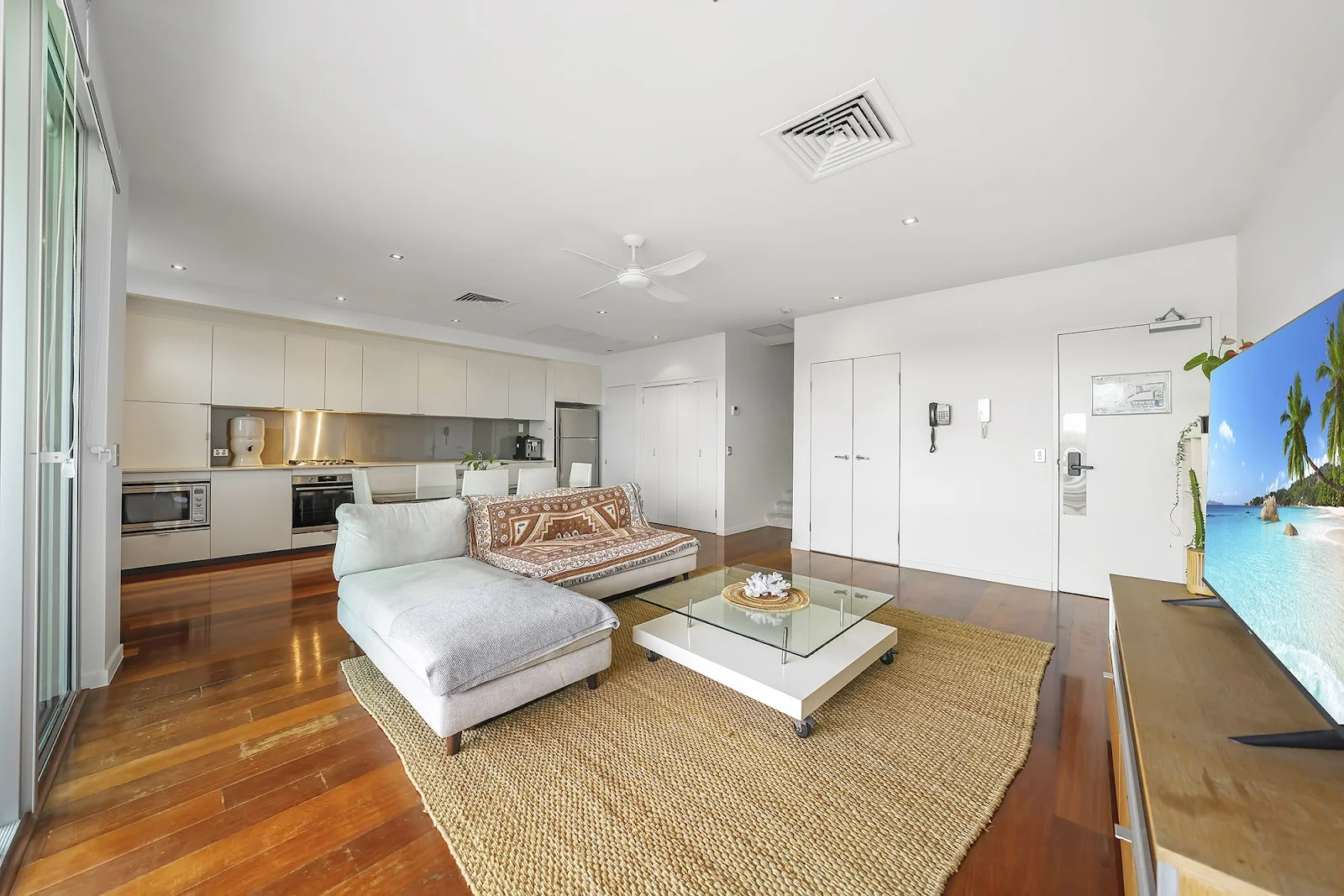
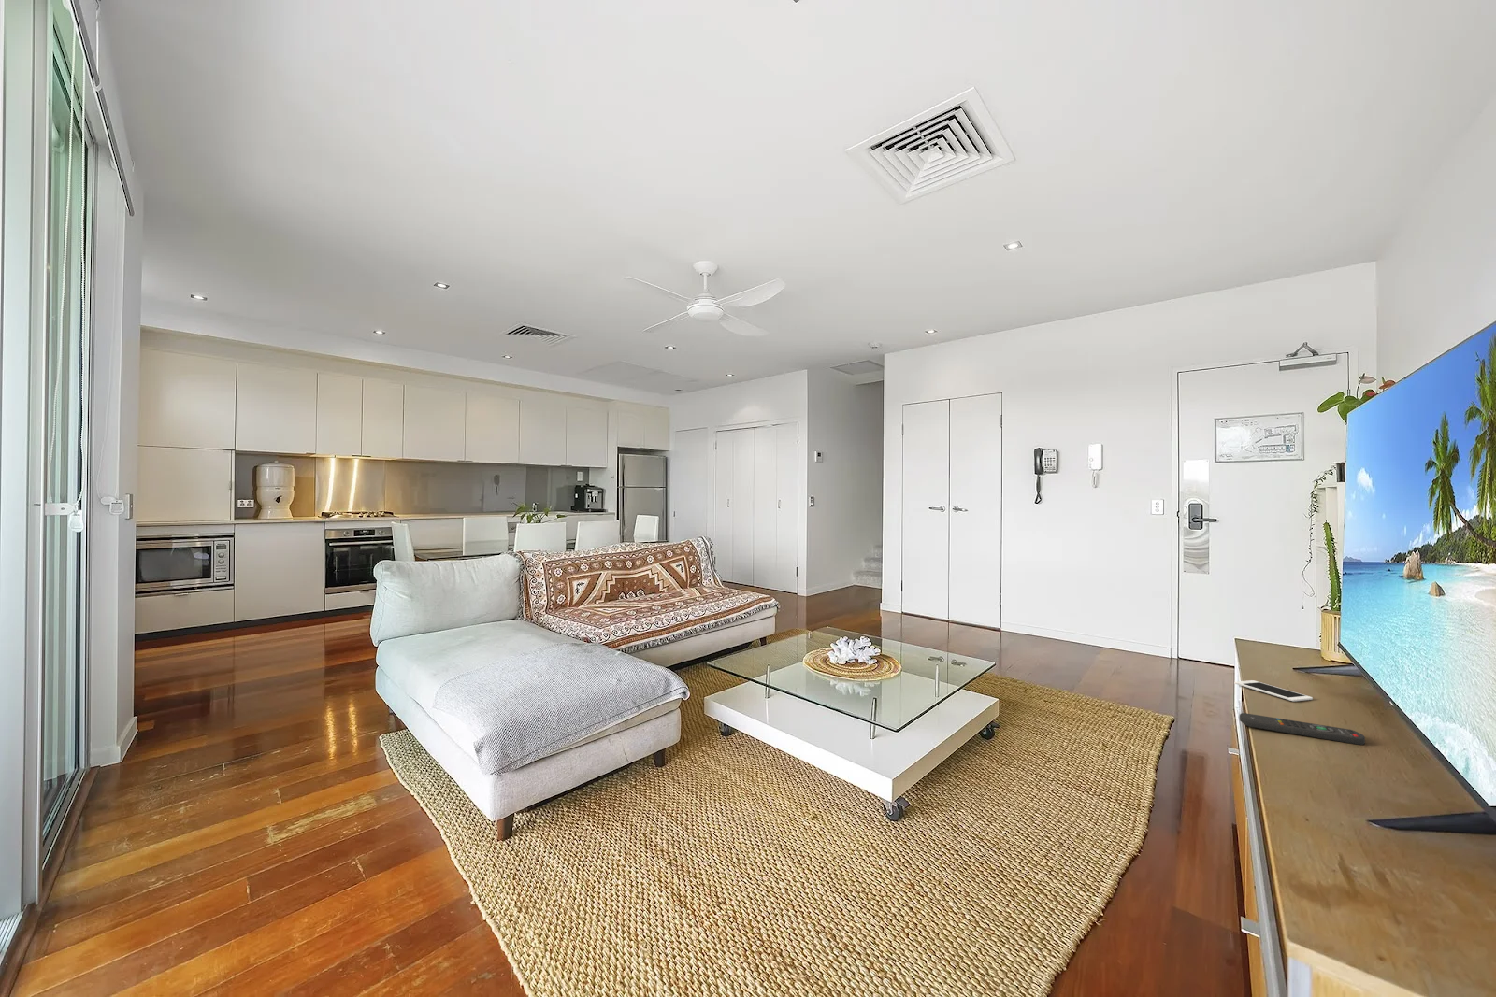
+ cell phone (1271, 690)
+ remote control (1299, 727)
